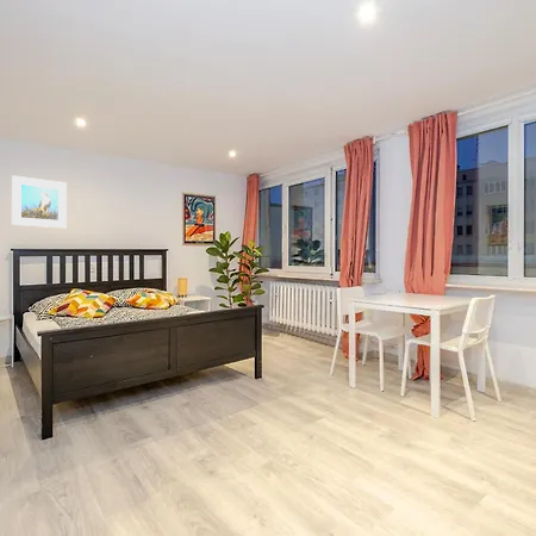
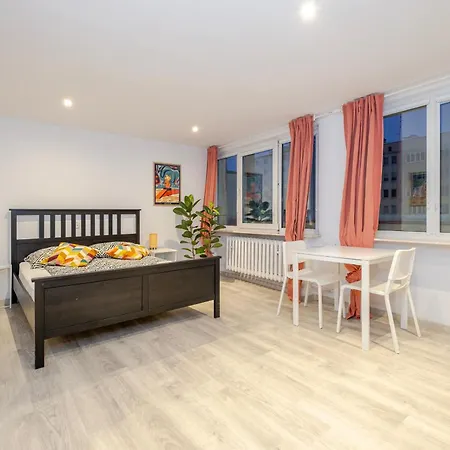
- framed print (39, 202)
